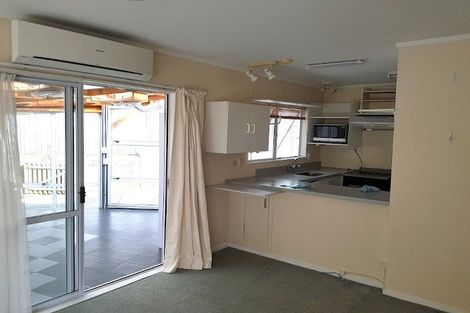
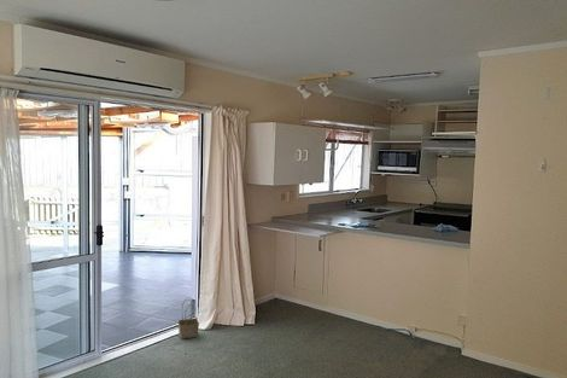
+ basket (188, 319)
